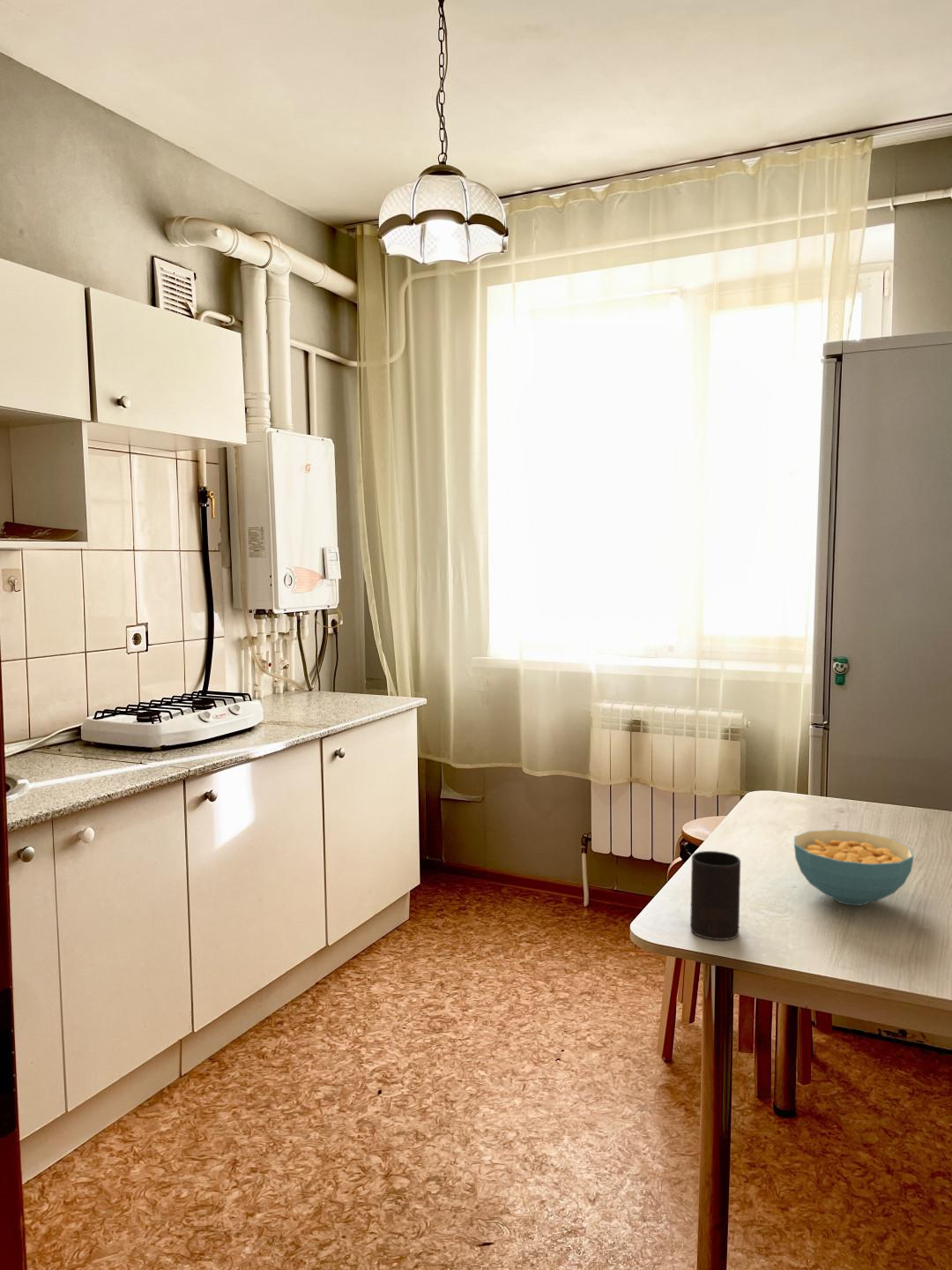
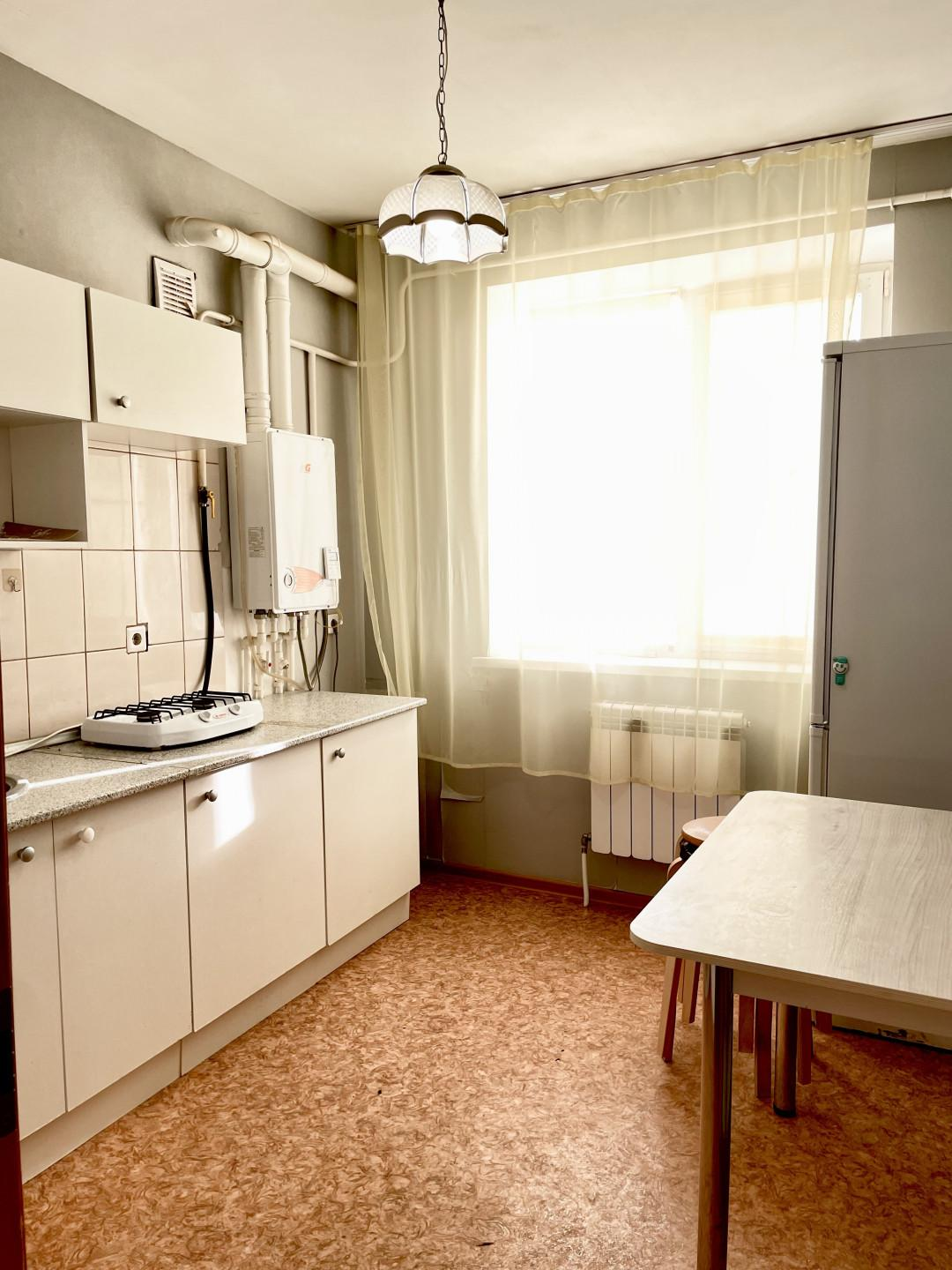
- cup (715, 894)
- cereal bowl (851, 872)
